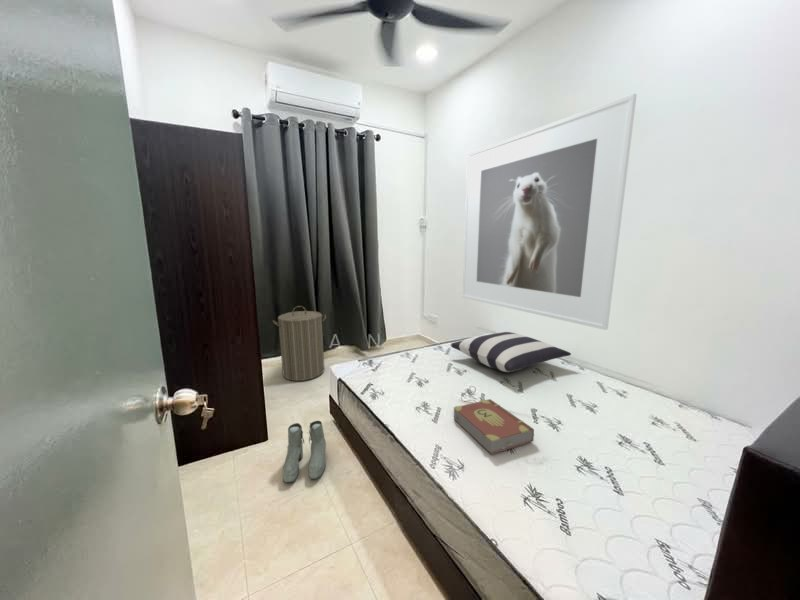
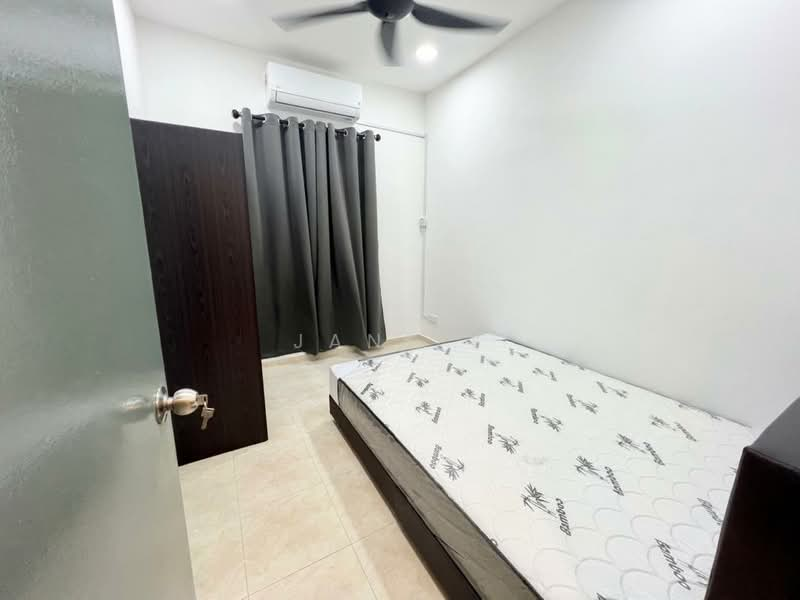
- book (492, 415)
- laundry hamper (301, 339)
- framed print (524, 225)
- boots (302, 448)
- pillow (507, 350)
